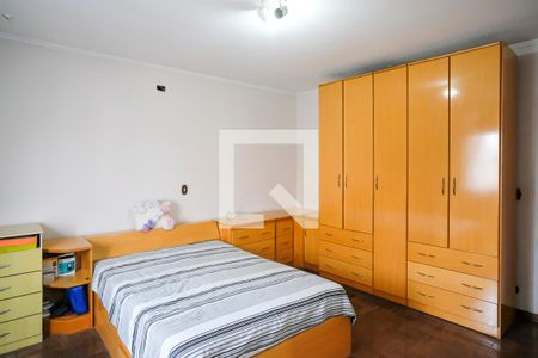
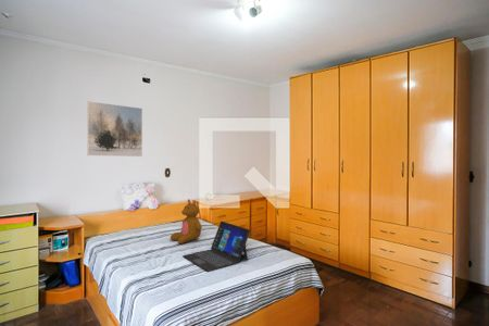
+ laptop (215, 242)
+ teddy bear (186, 220)
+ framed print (116, 130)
